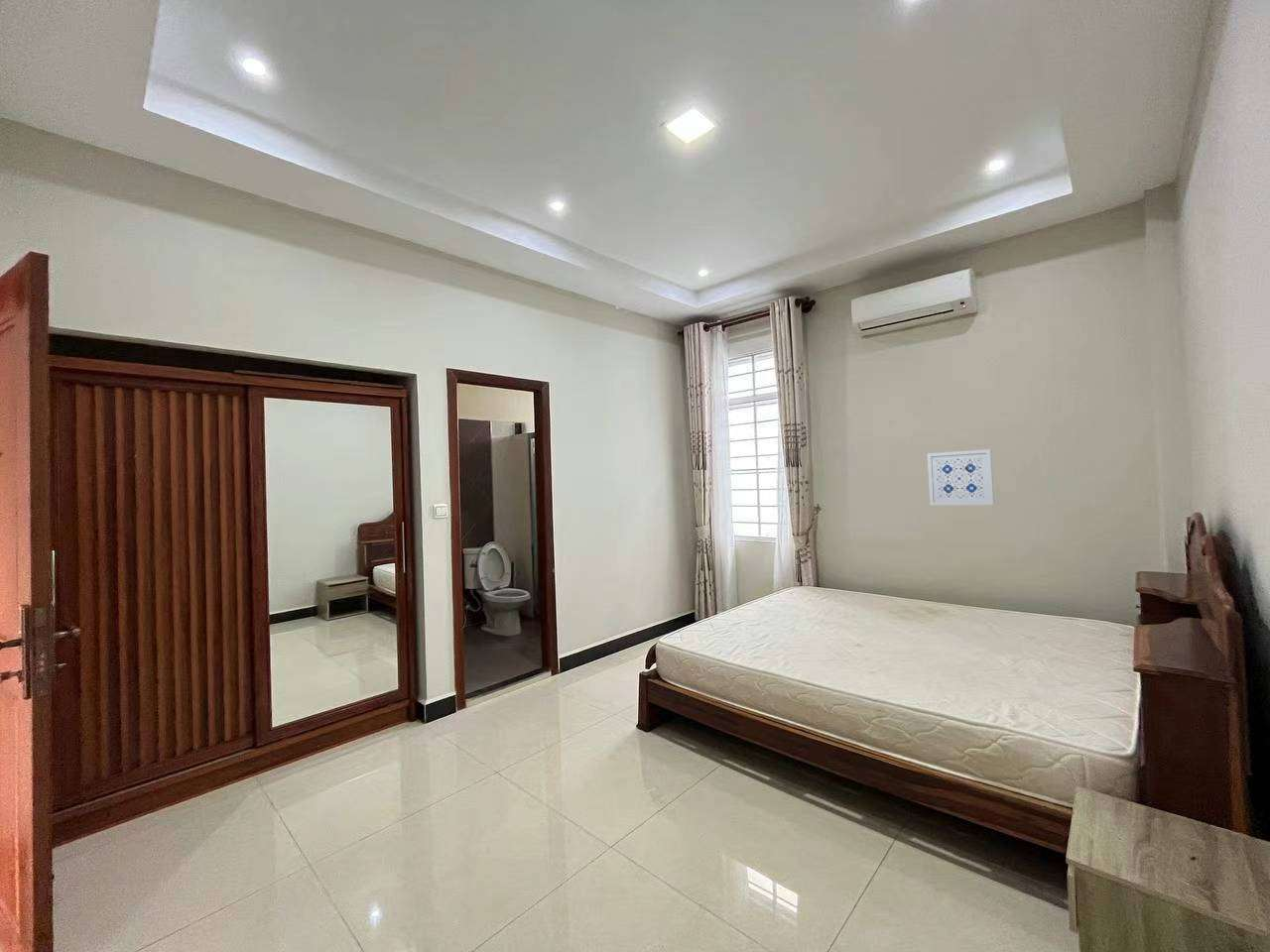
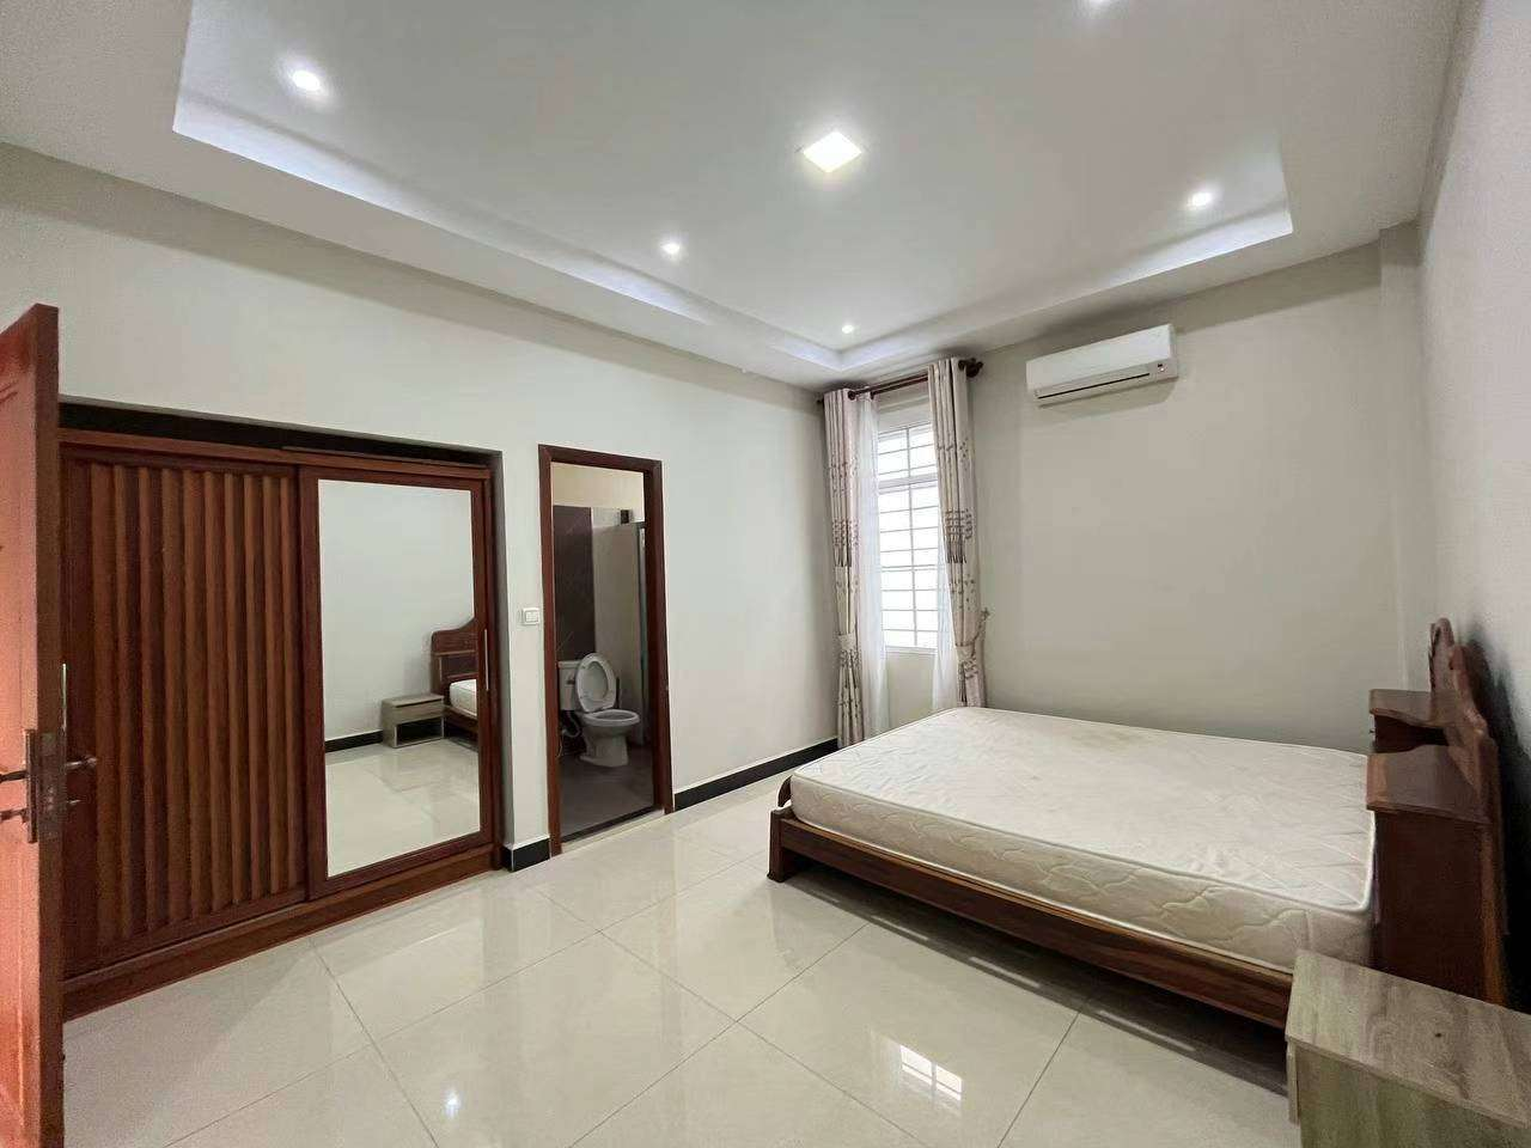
- wall art (959, 478)
